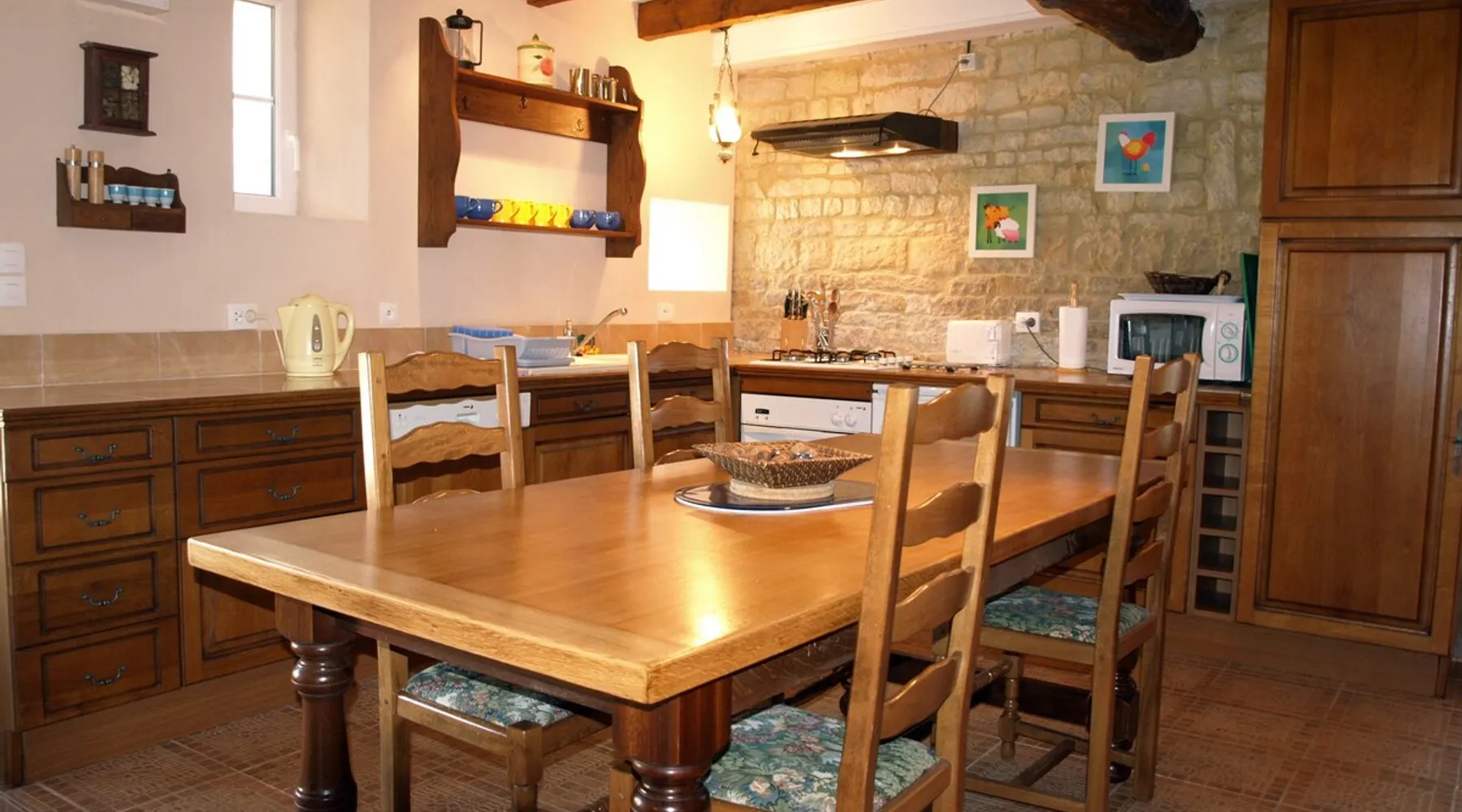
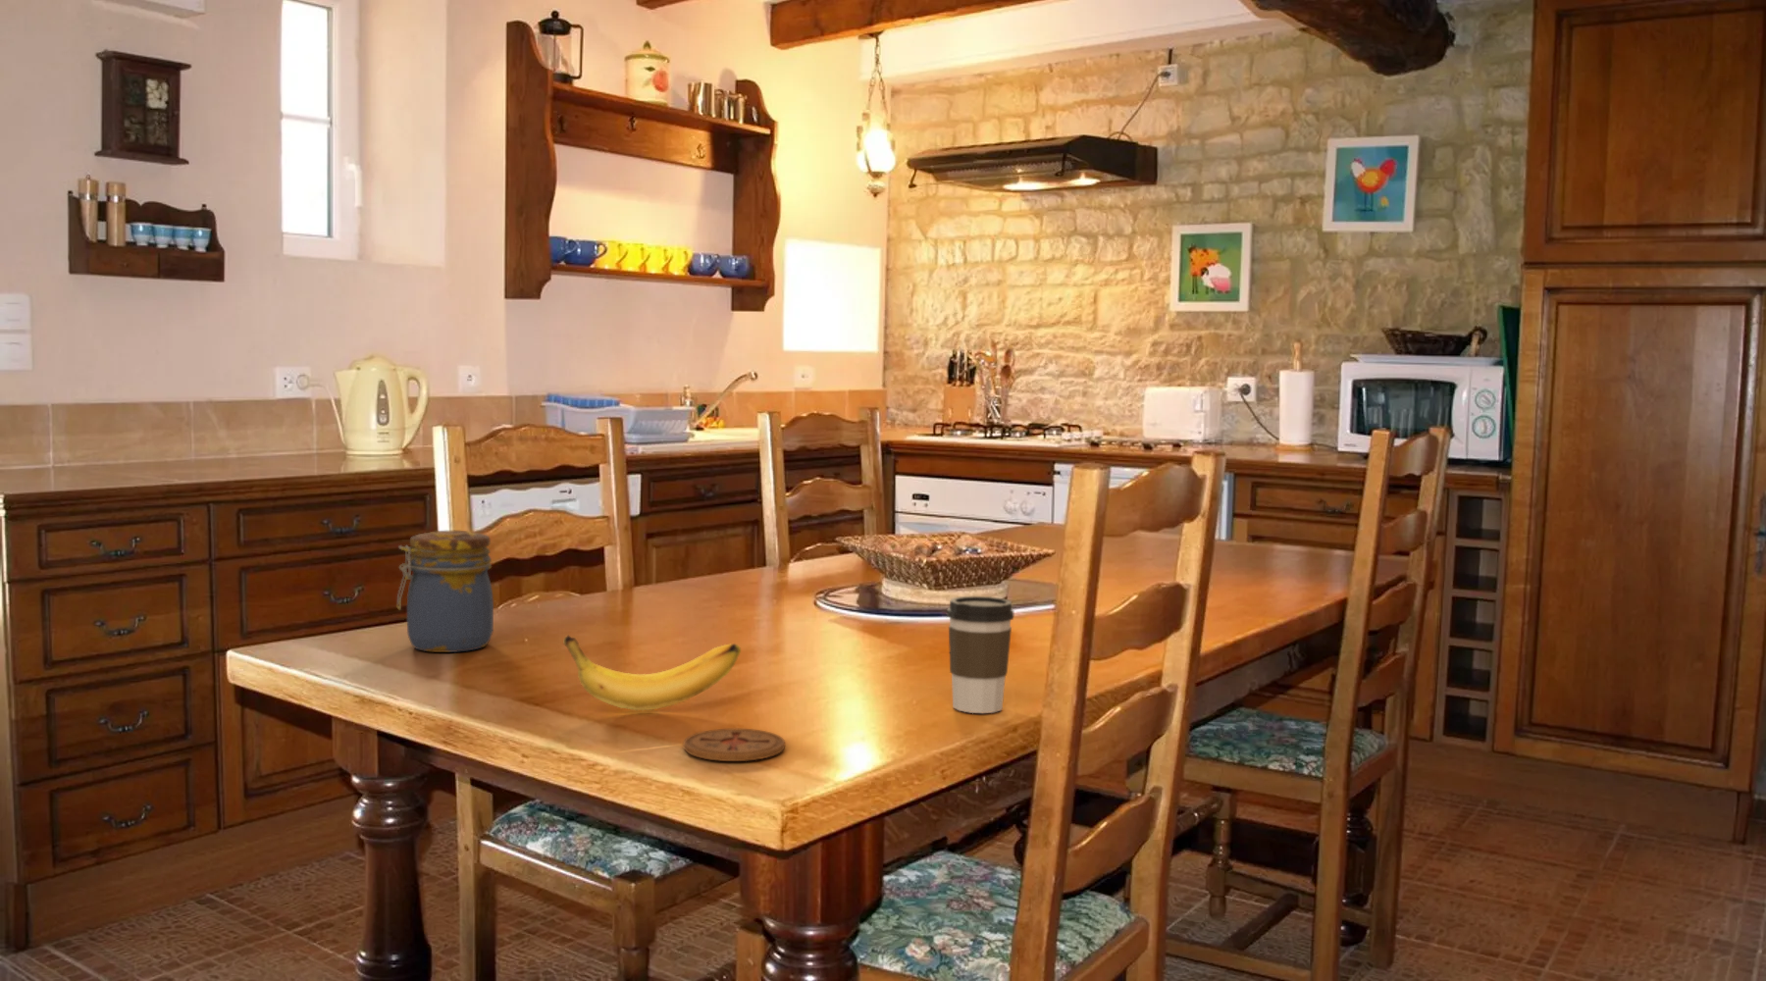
+ banana (653, 673)
+ coaster (734, 743)
+ jar (446, 590)
+ coffee cup (980, 655)
